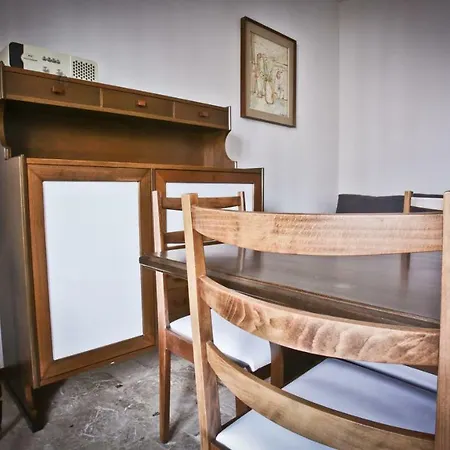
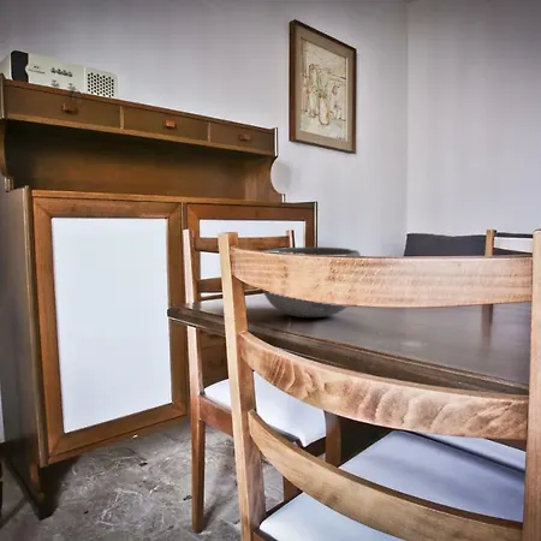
+ bowl (305, 301)
